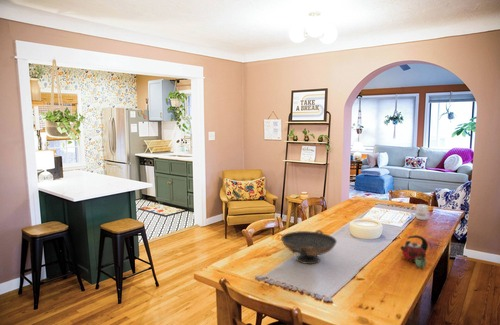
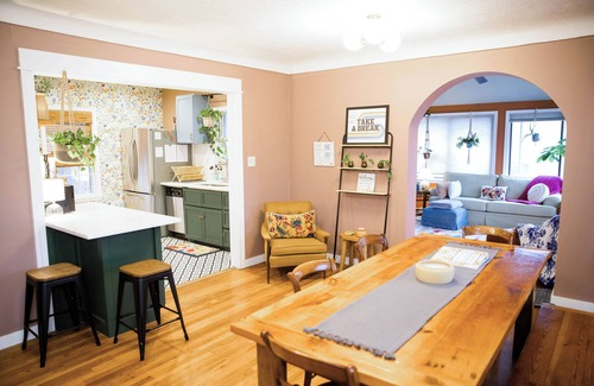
- decorative bowl (308, 249)
- kettle (414, 248)
- mug (418, 211)
